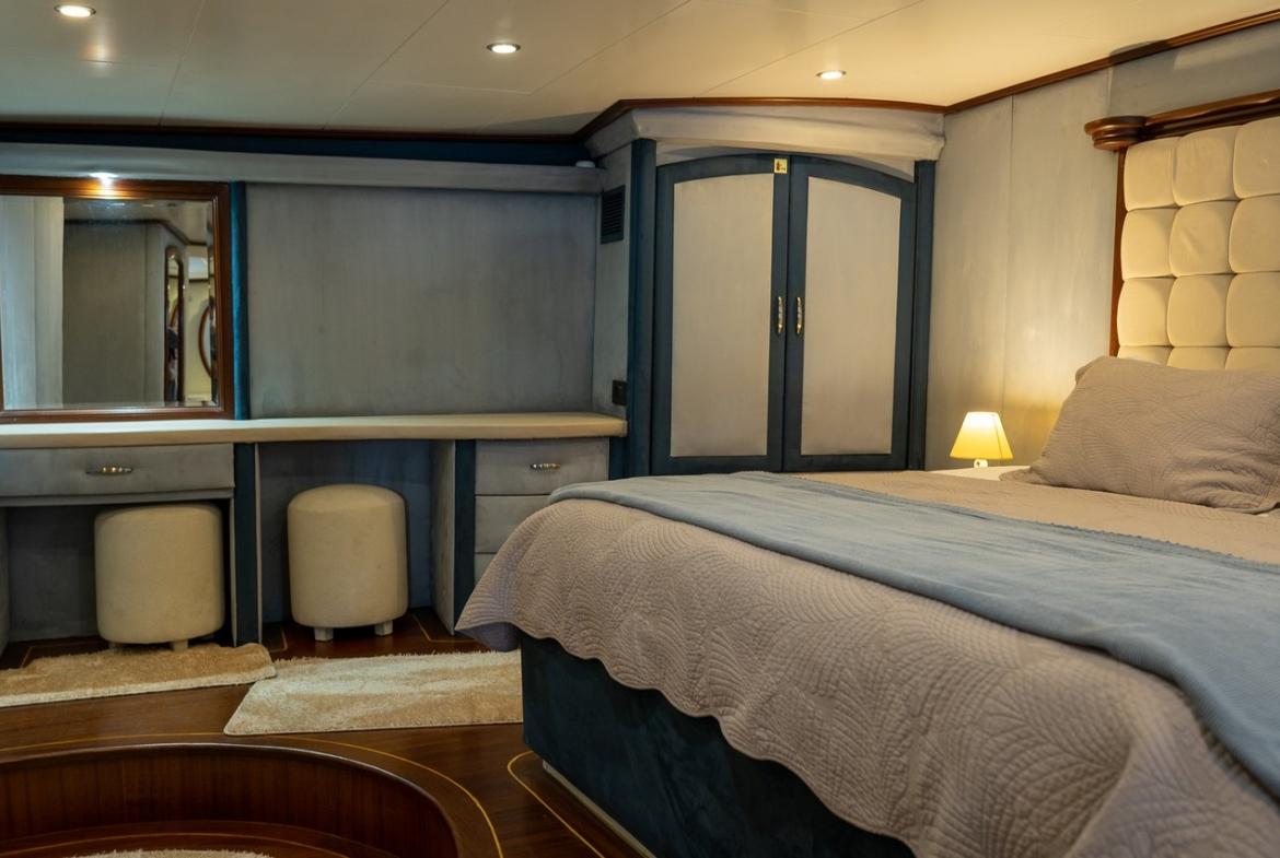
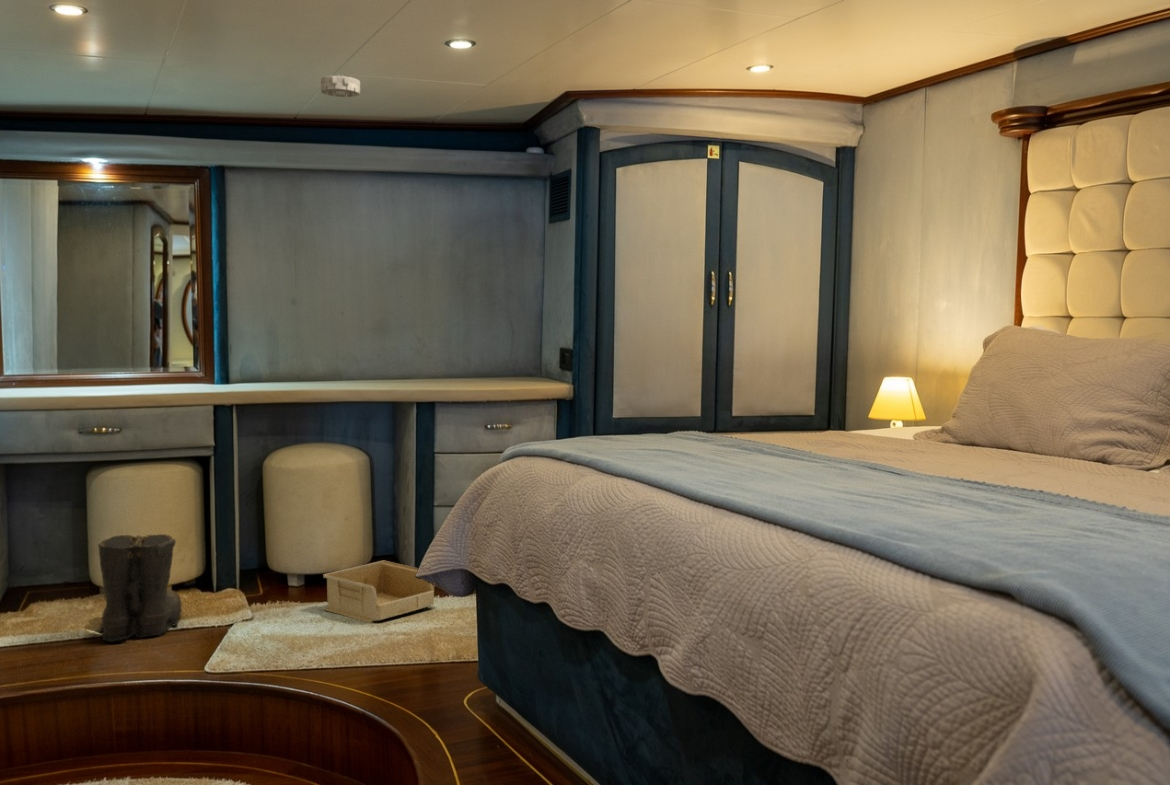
+ smoke detector (340, 85)
+ storage bin (380, 591)
+ boots (141, 579)
